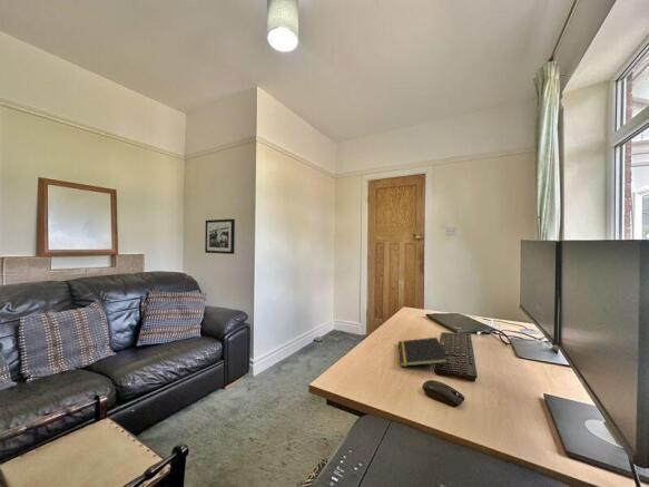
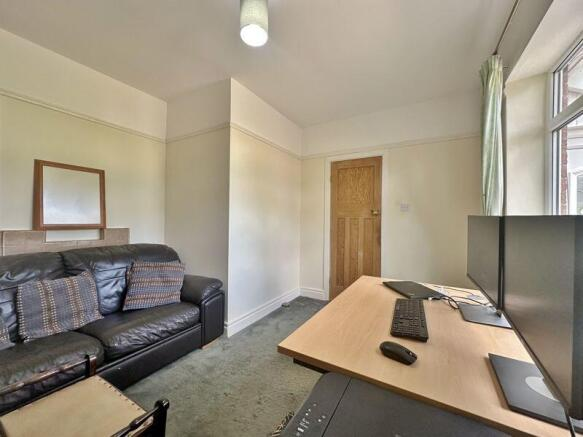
- notepad (420, 350)
- picture frame (219, 236)
